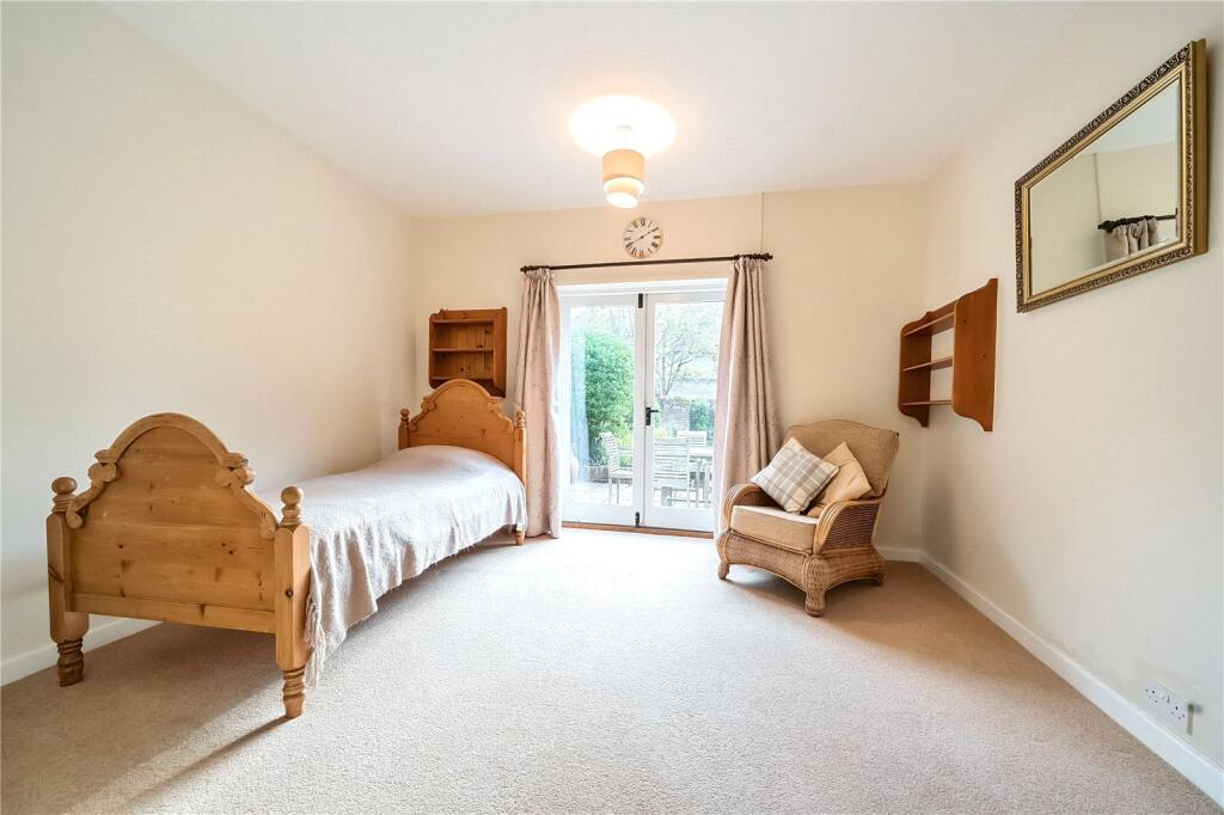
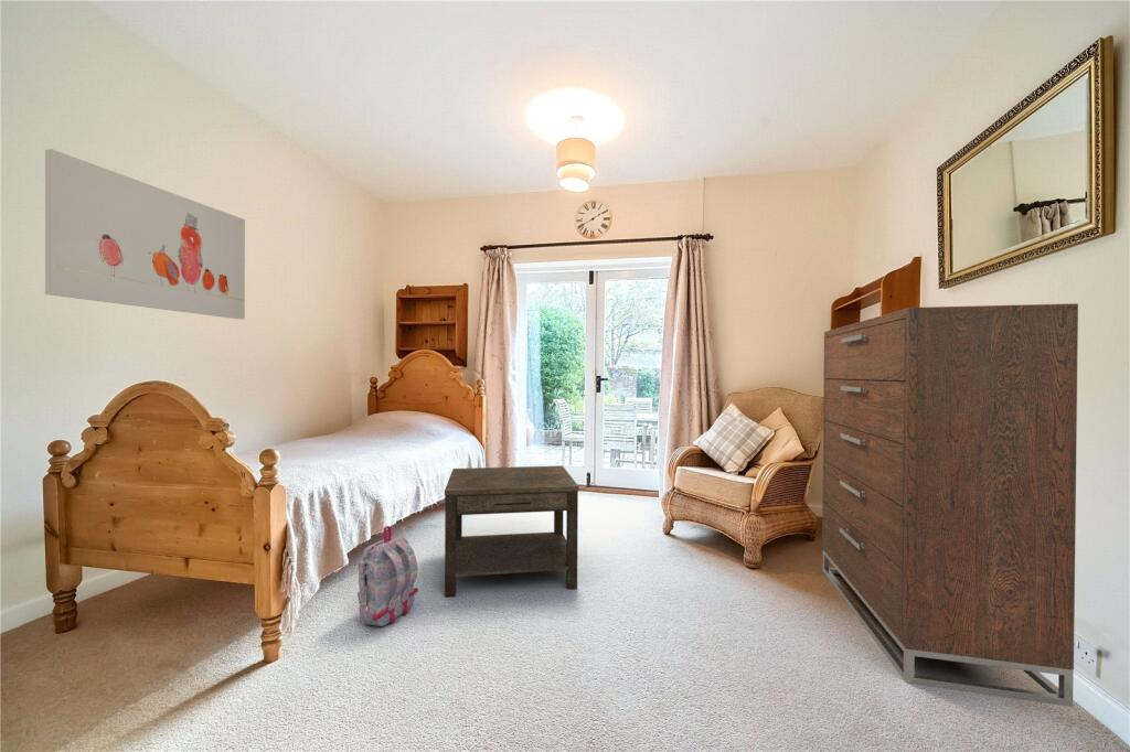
+ wall art (163, 249)
+ side table (510, 534)
+ dresser (914, 471)
+ backpack (388, 571)
